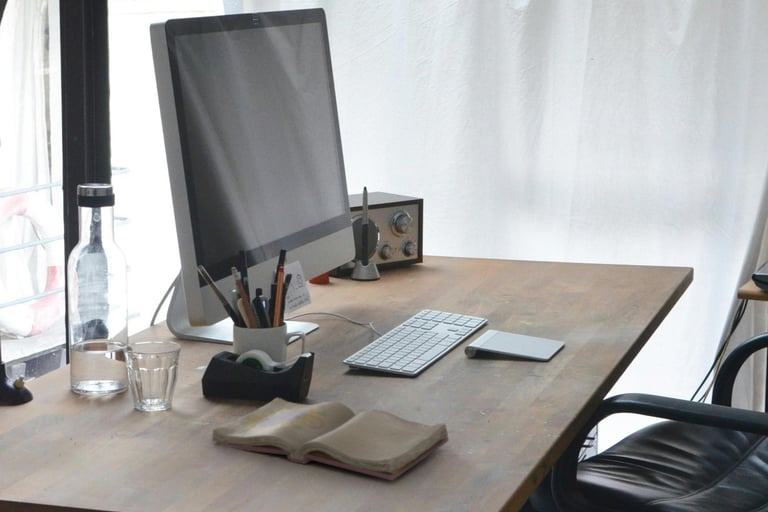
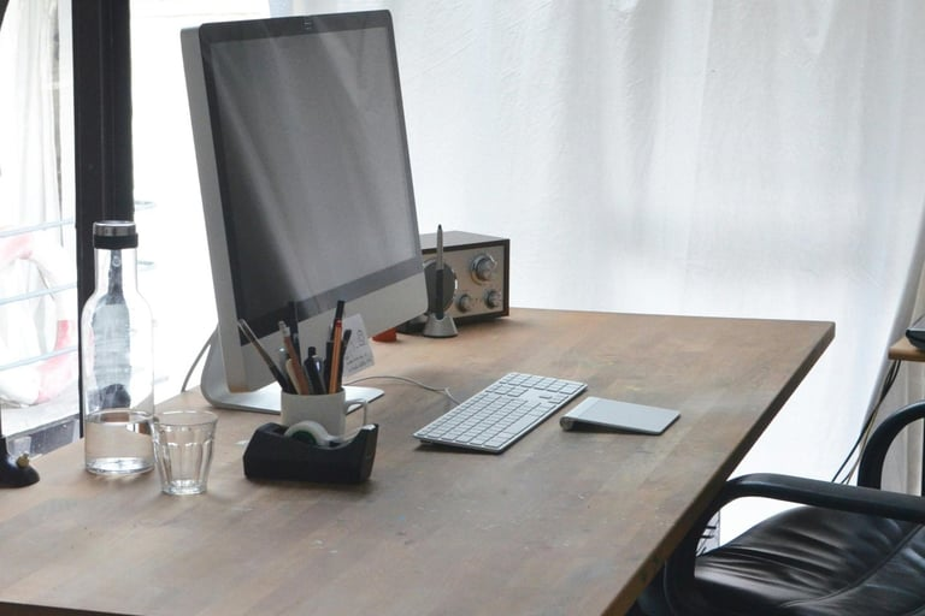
- diary (328, 432)
